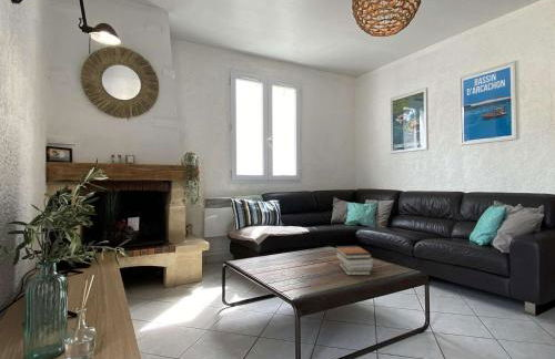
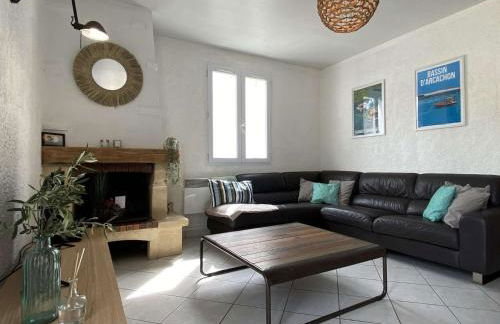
- book stack (353, 259)
